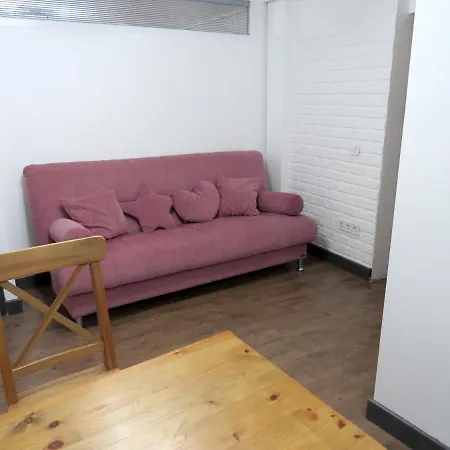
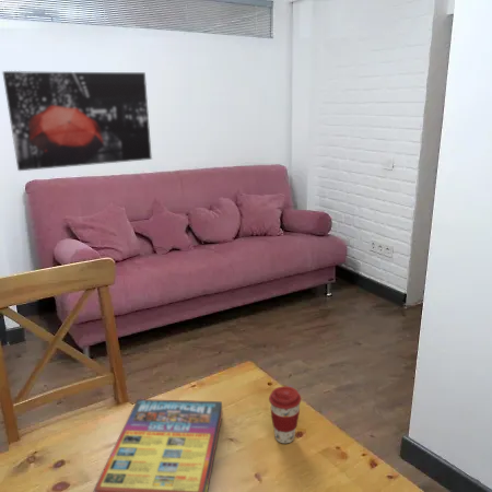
+ wall art (83, 119)
+ coffee cup (284, 415)
+ game compilation box (165, 447)
